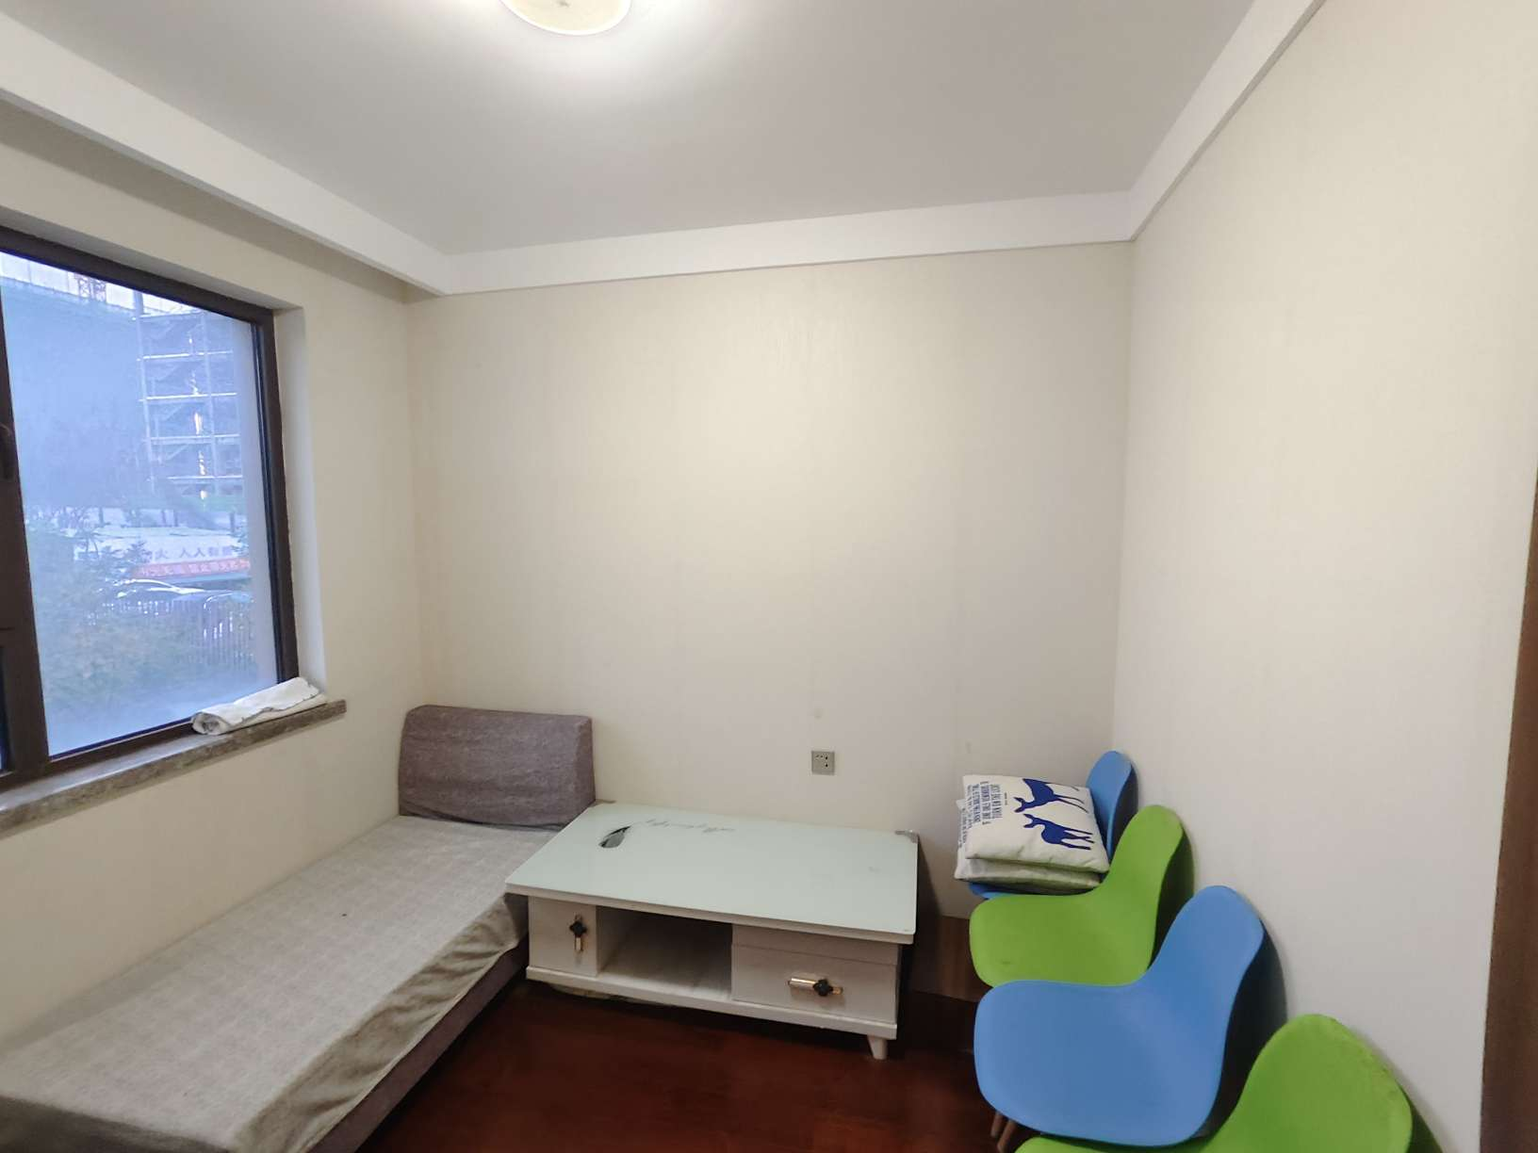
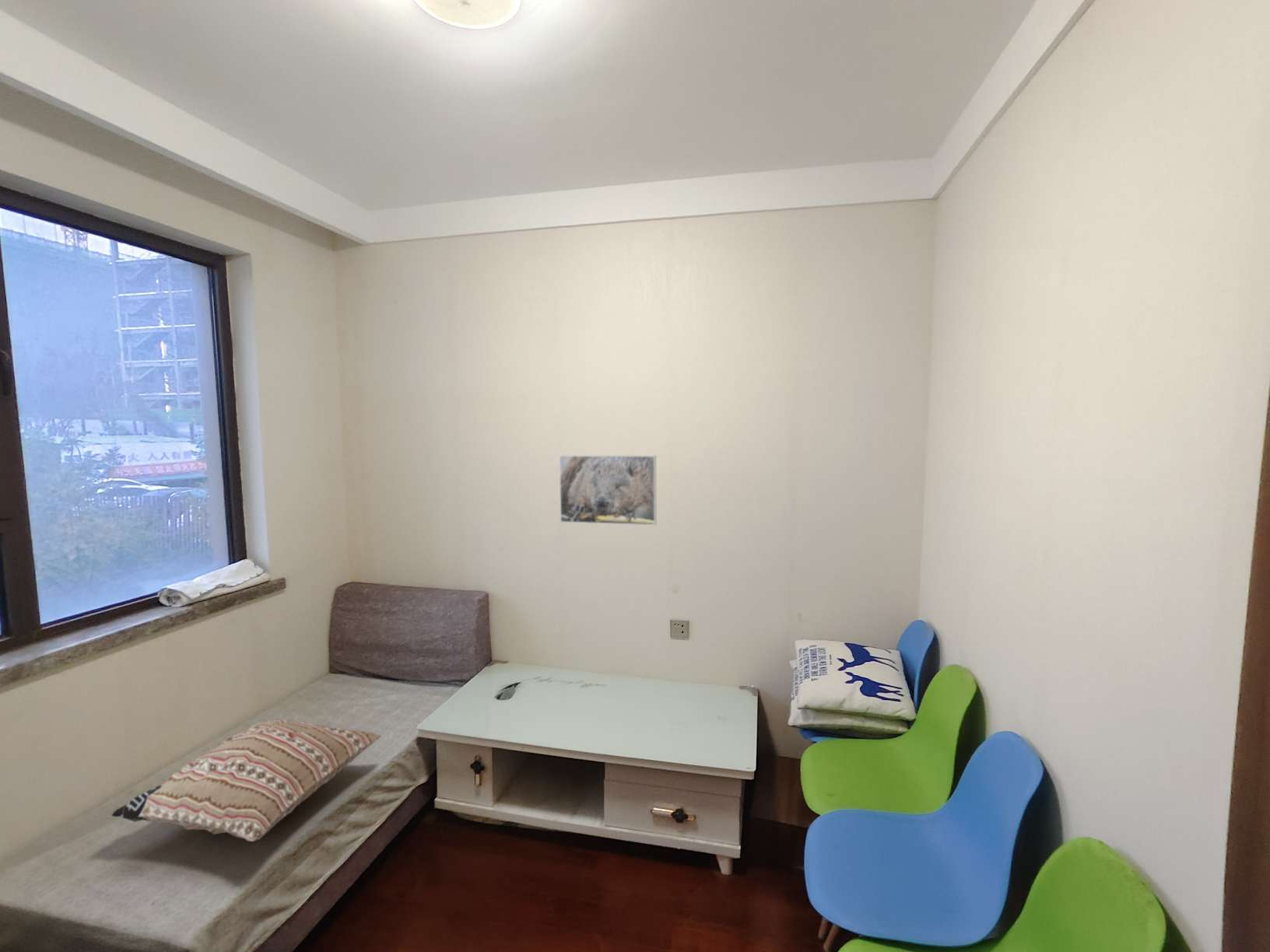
+ cushion (260, 771)
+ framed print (607, 489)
